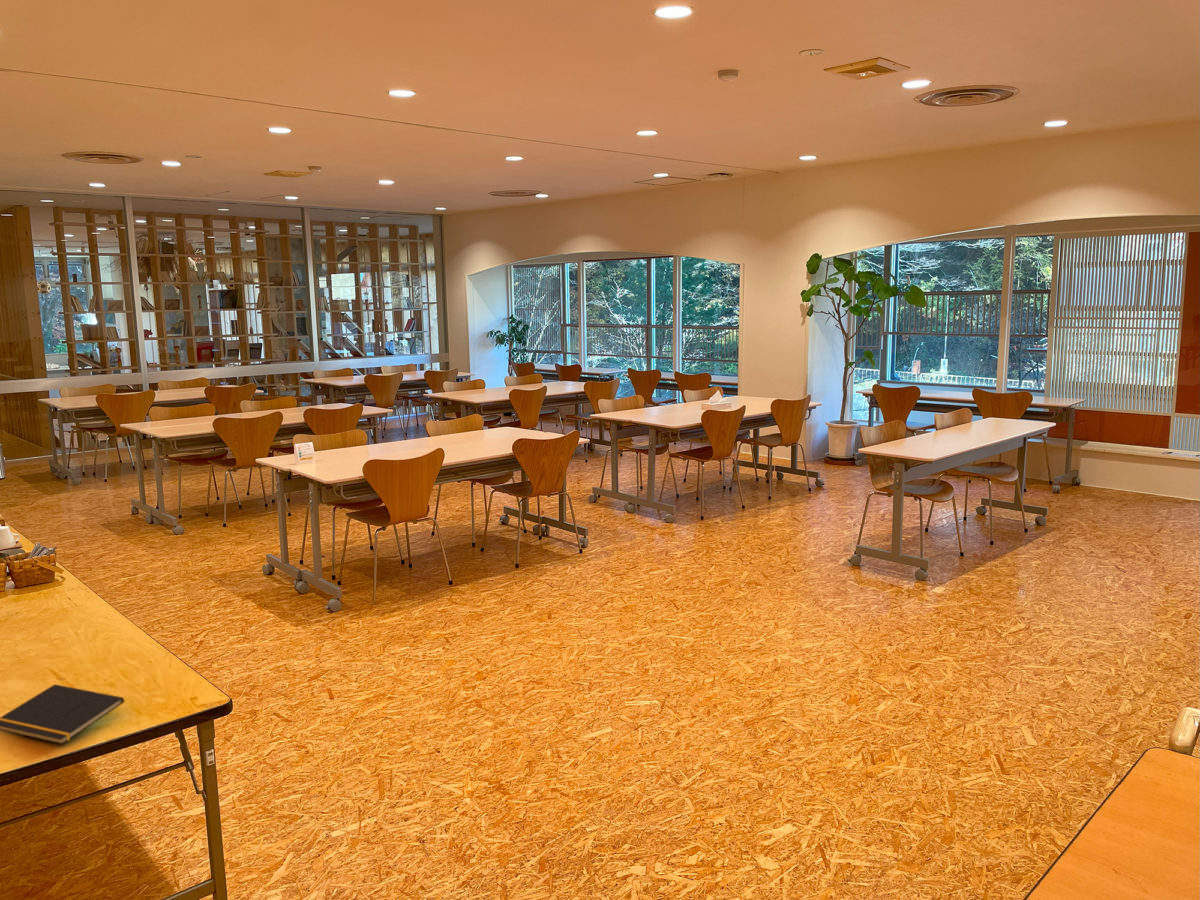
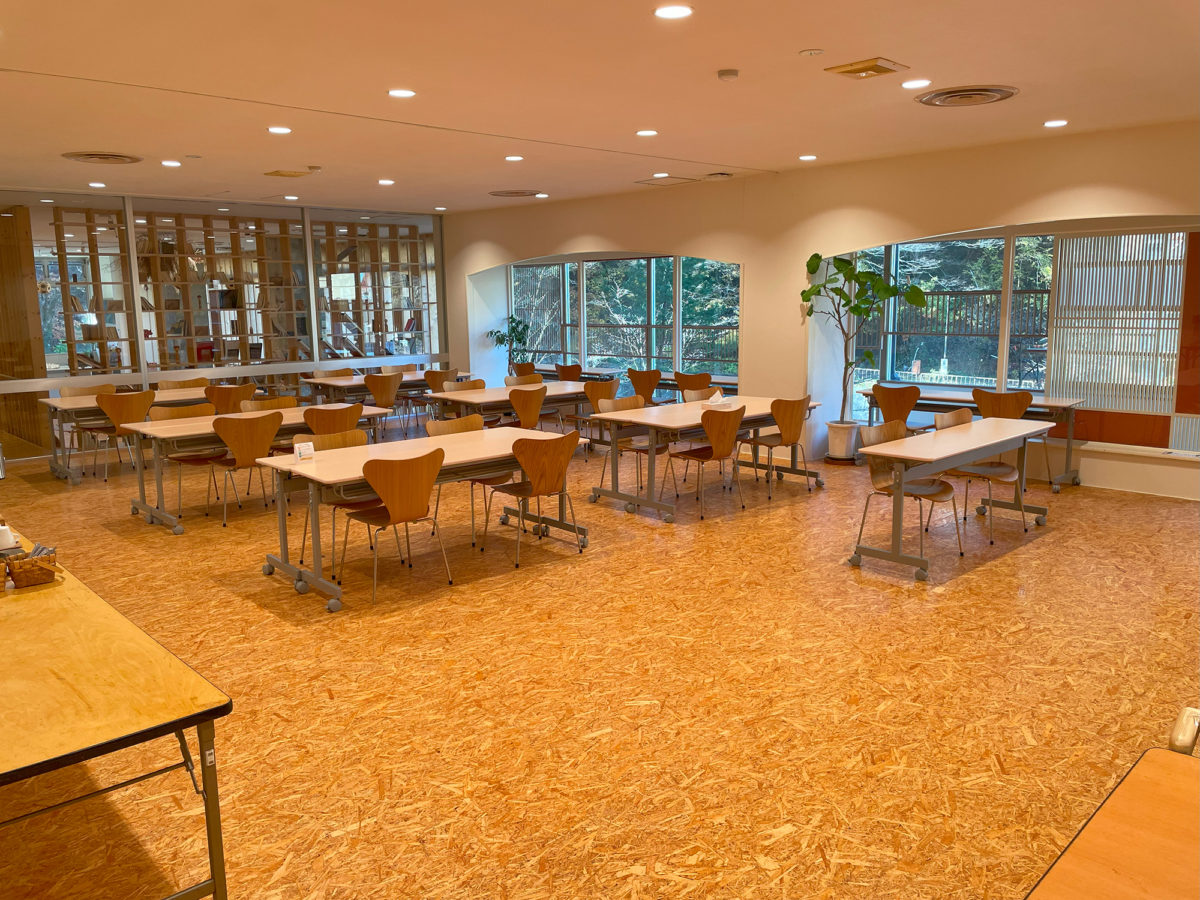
- notepad (58, 712)
